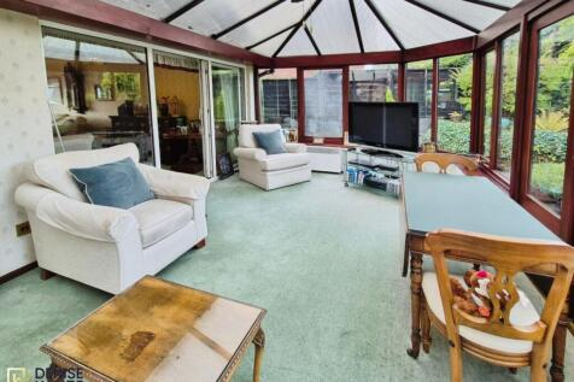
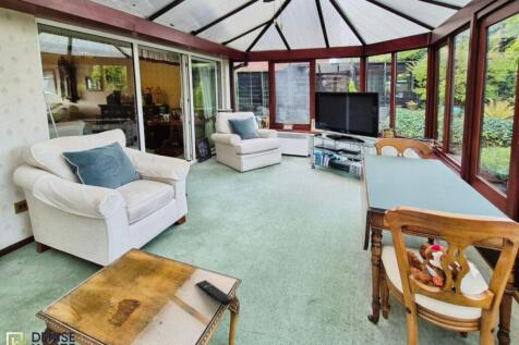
+ remote control (214, 292)
